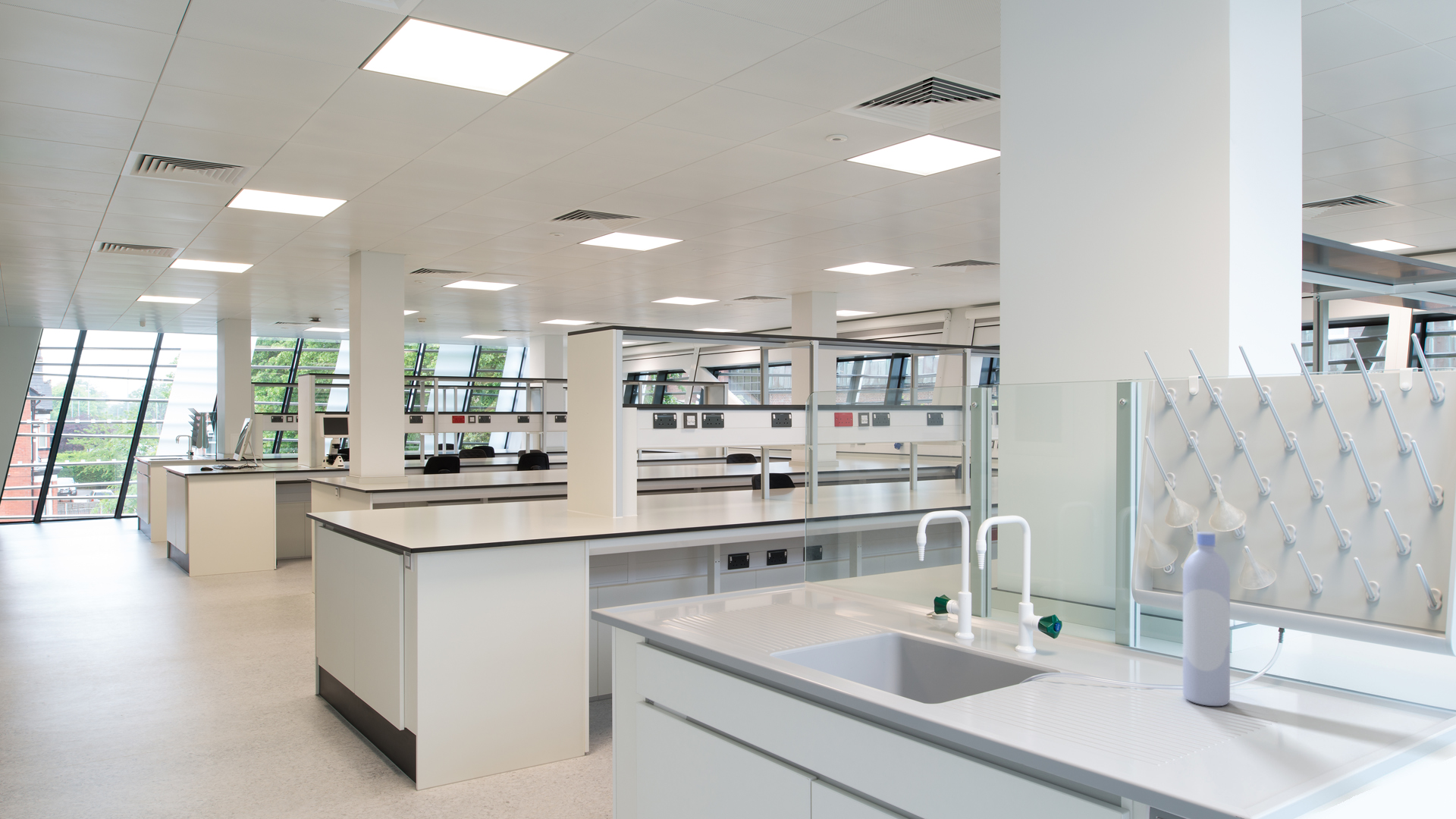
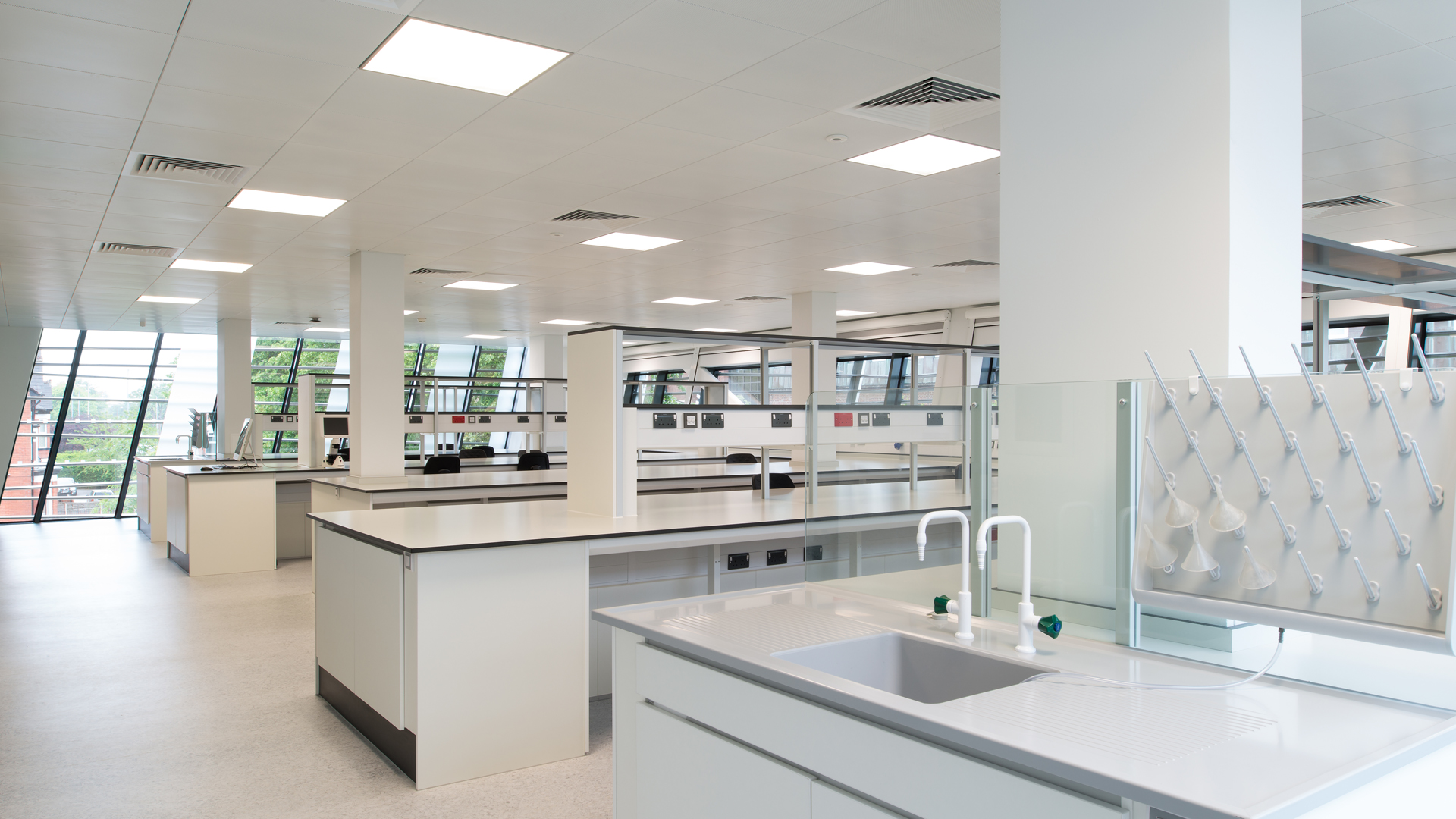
- bottle (1206, 616)
